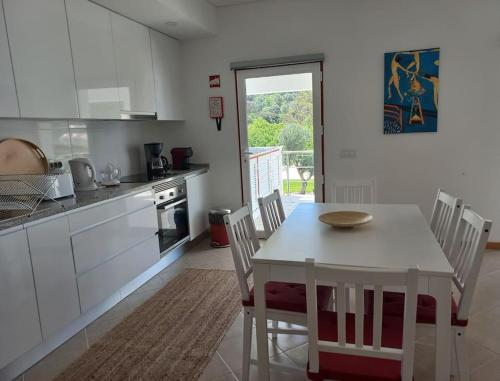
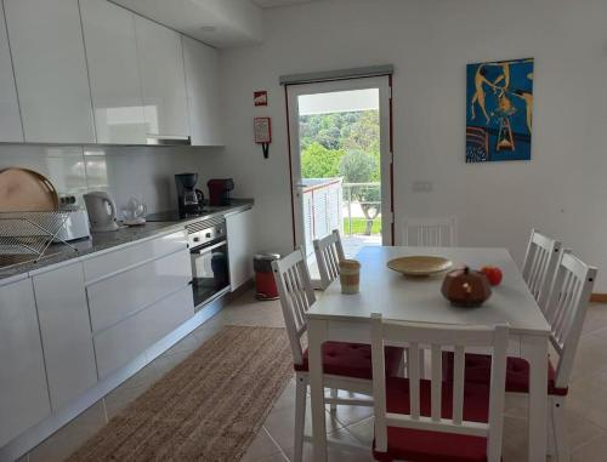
+ coffee cup (350, 275)
+ fruit (490, 274)
+ teapot (465, 283)
